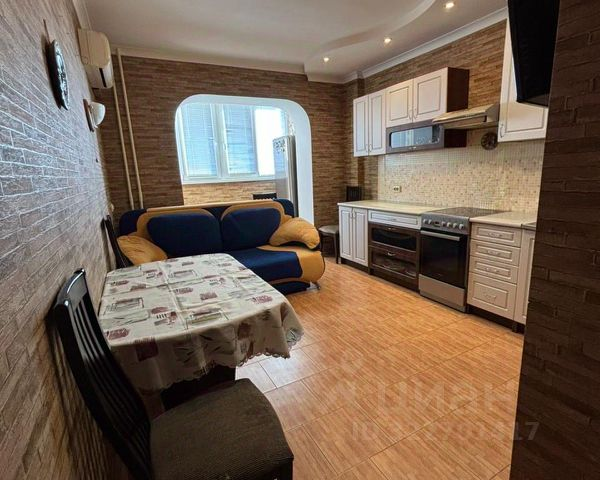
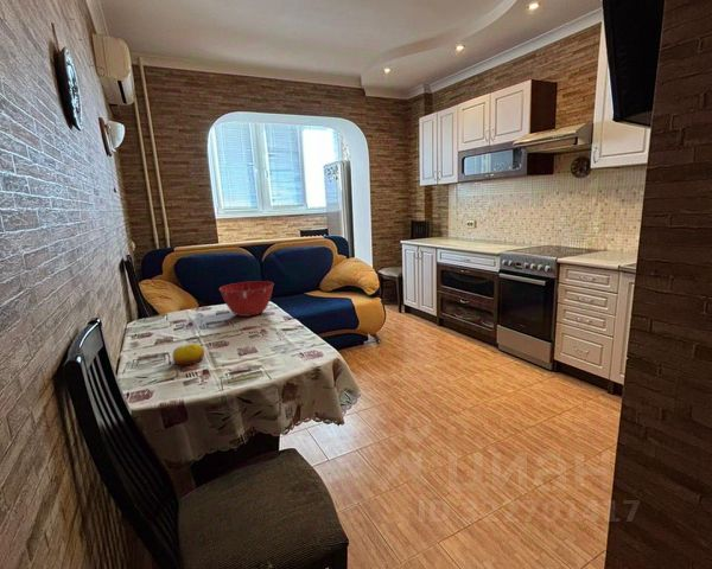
+ mixing bowl (248, 299)
+ fruit (187, 352)
